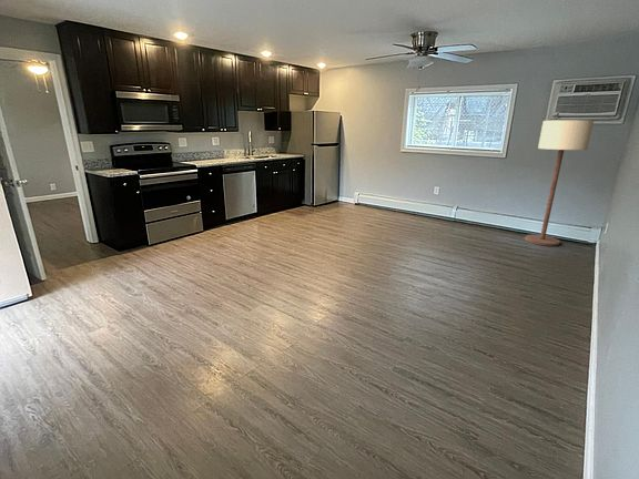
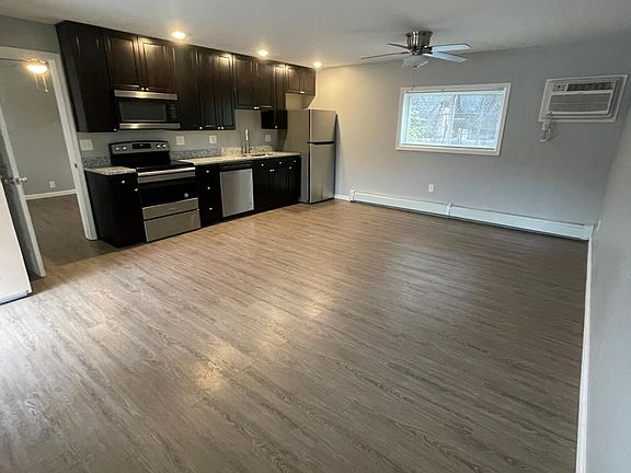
- floor lamp (554, 184)
